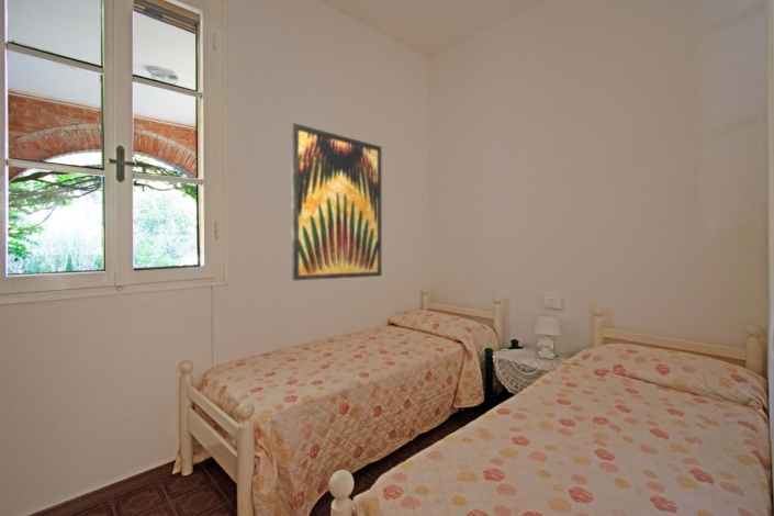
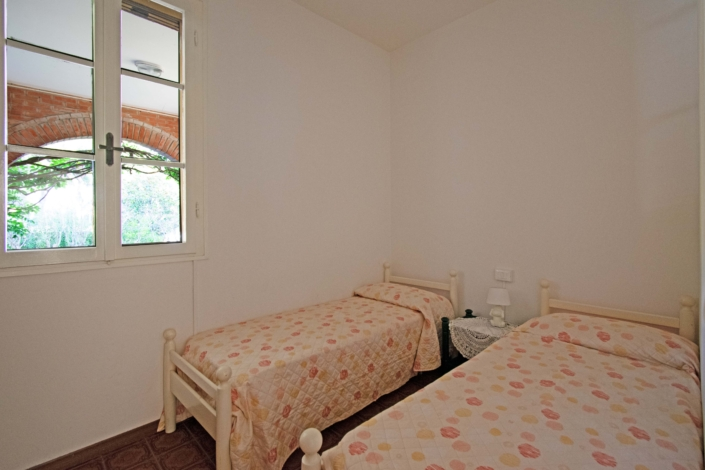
- wall art (340, 206)
